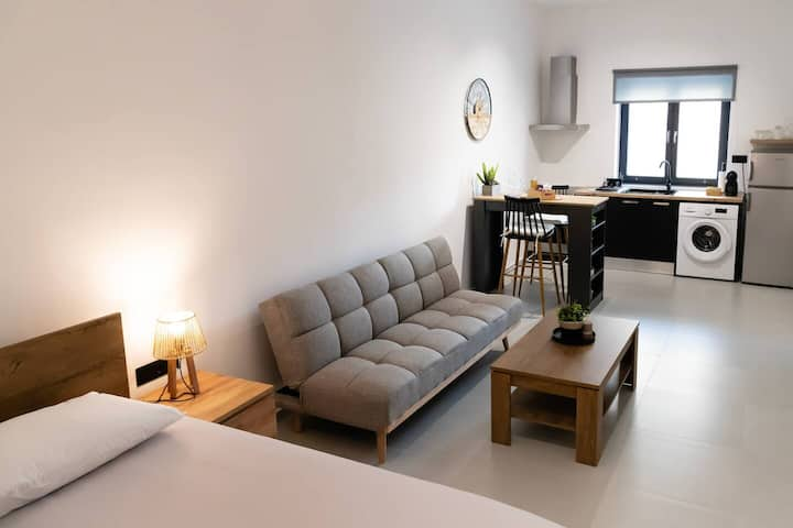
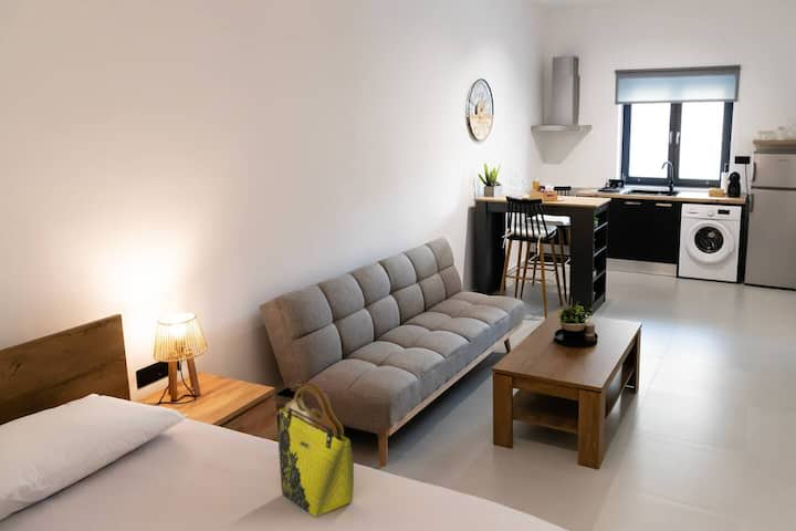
+ tote bag (313, 441)
